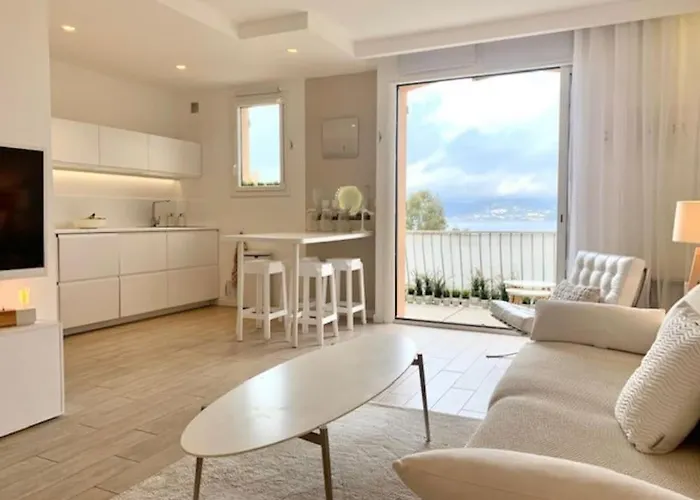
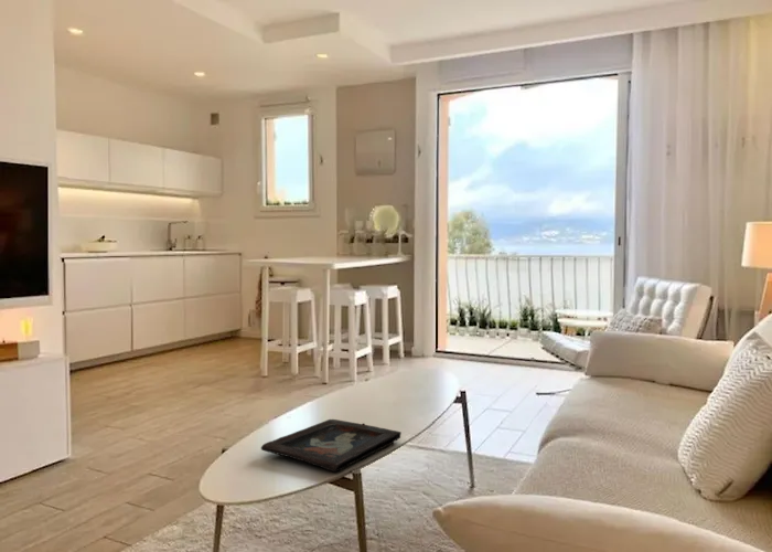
+ decorative tray (333, 442)
